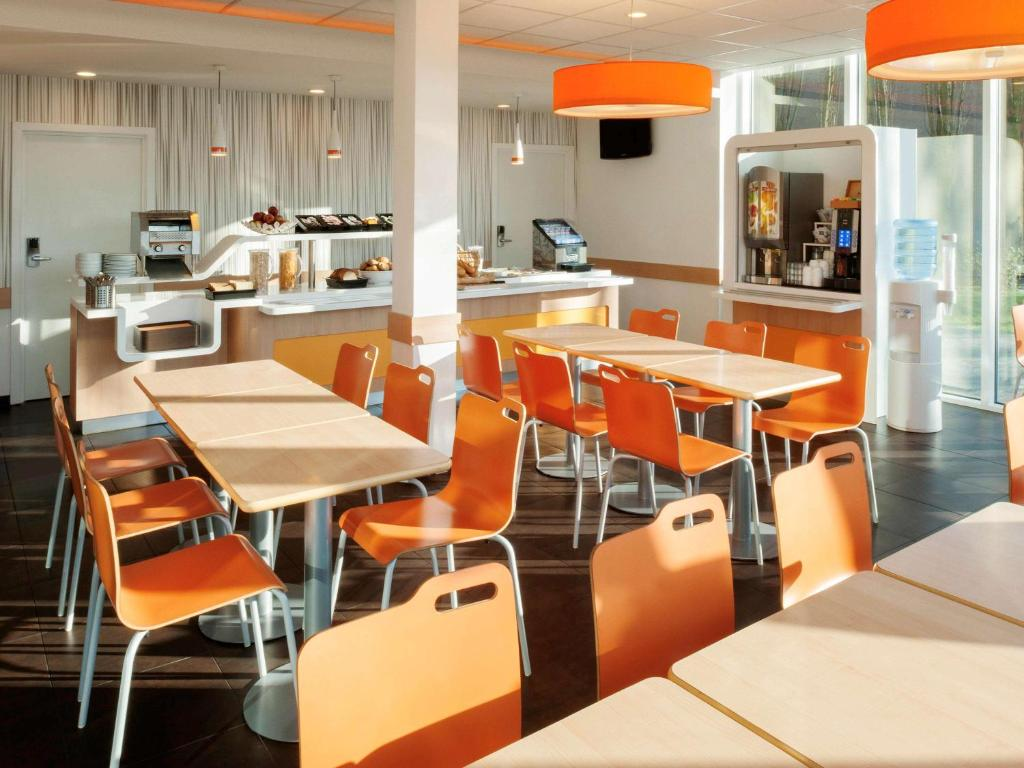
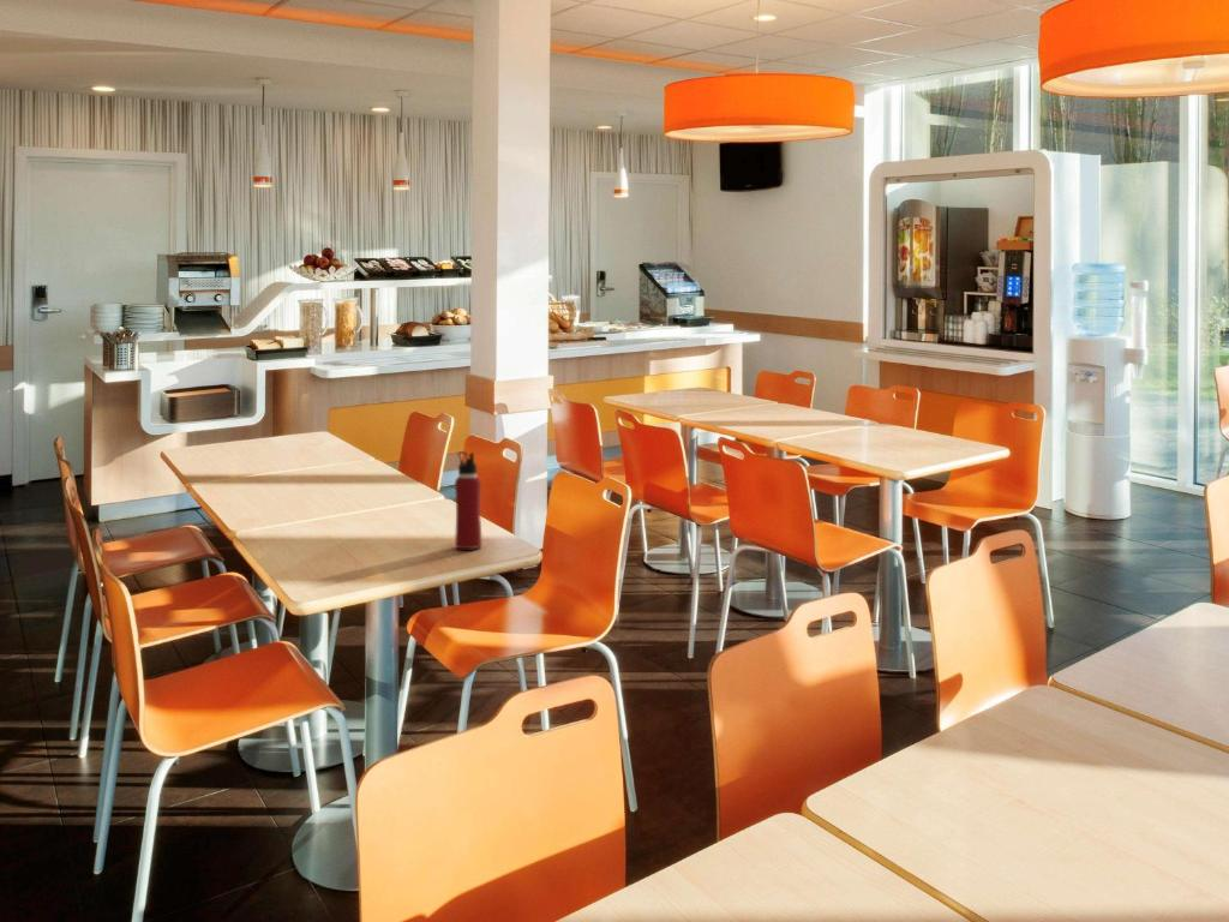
+ water bottle (467, 499)
